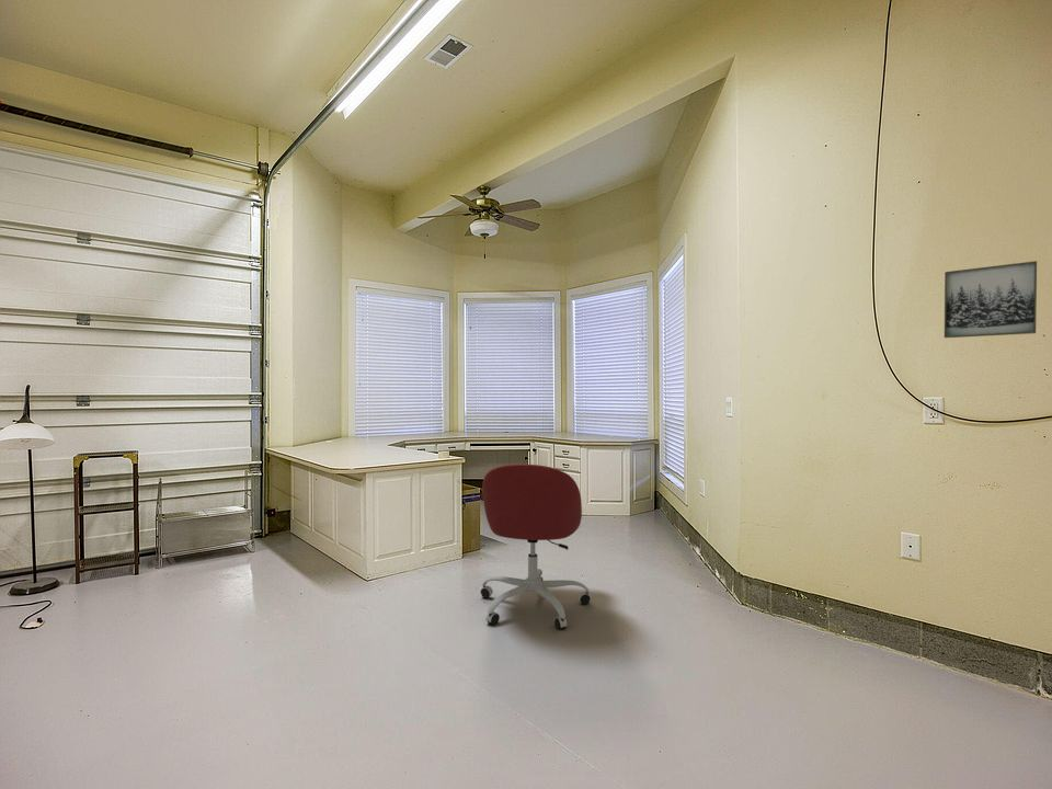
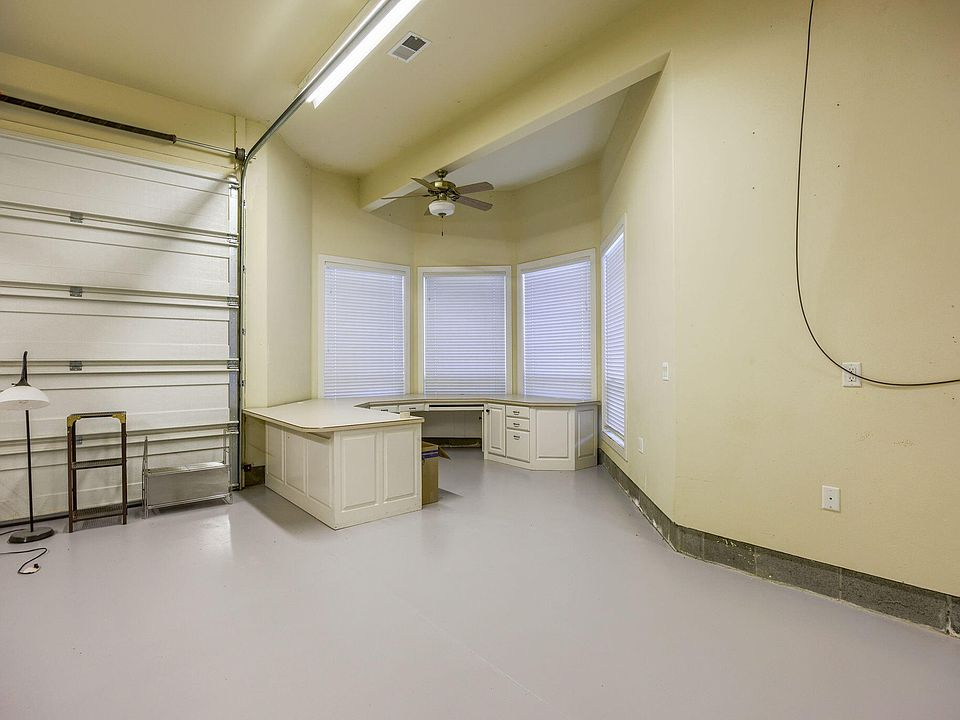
- office chair (533, 530)
- wall art (988, 301)
